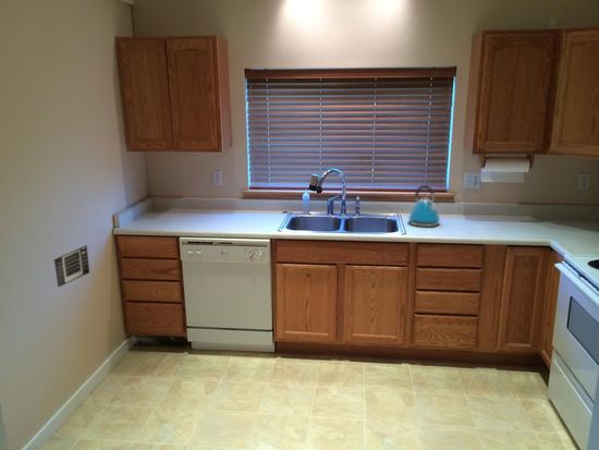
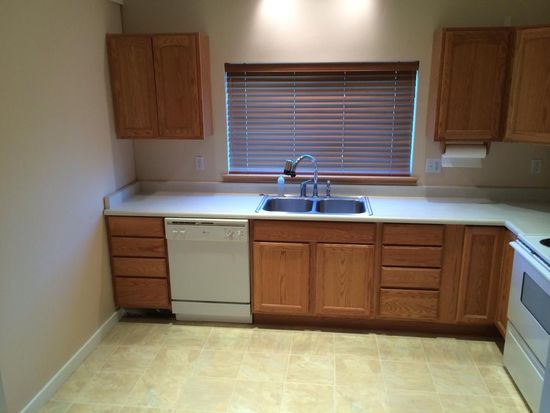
- kettle (424, 204)
- calendar (72, 266)
